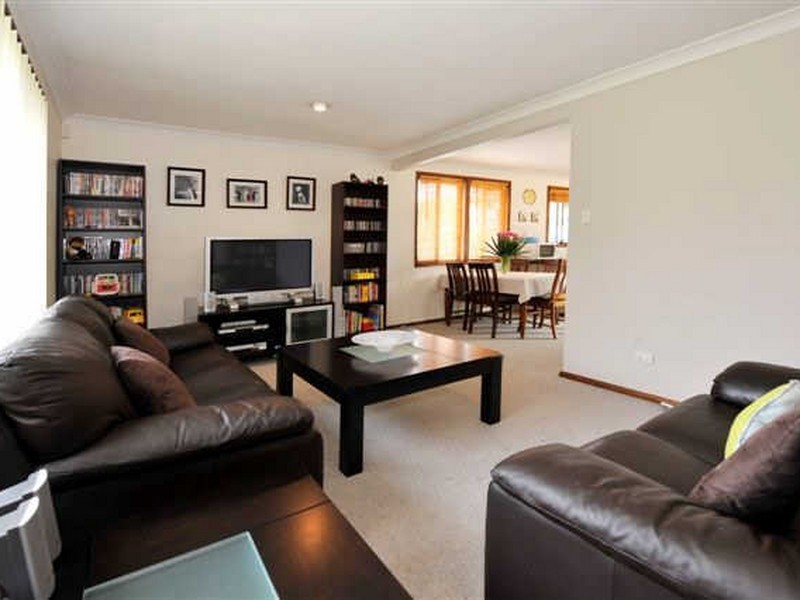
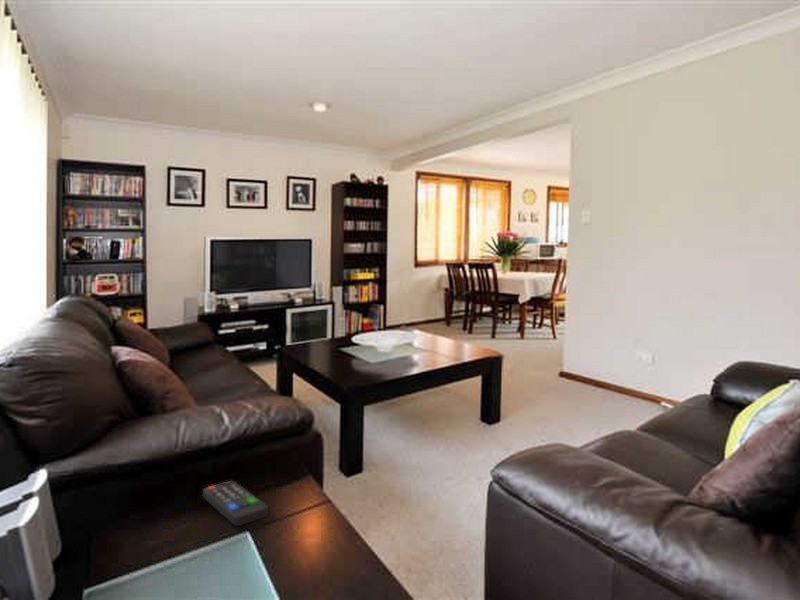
+ remote control (234, 501)
